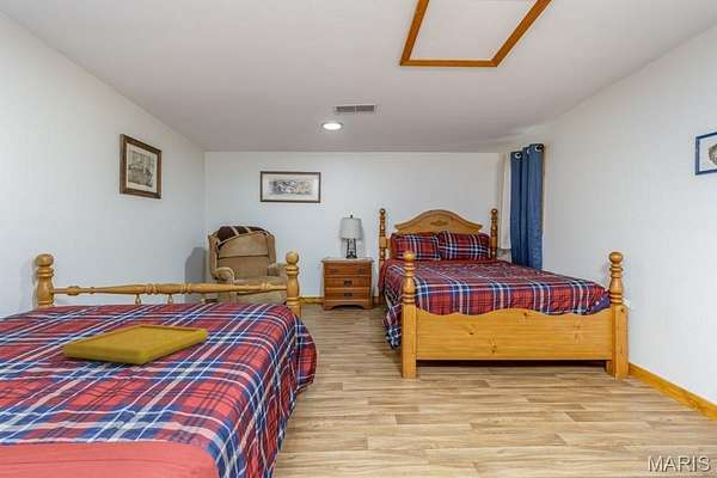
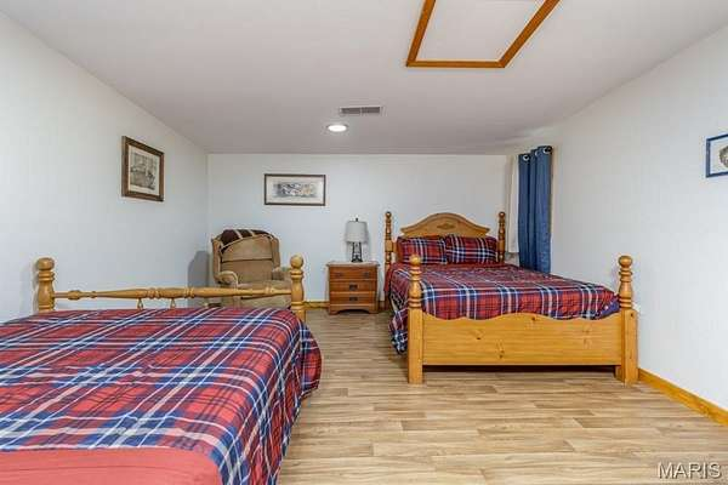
- serving tray (141, 341)
